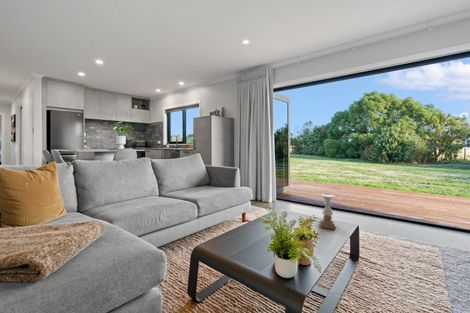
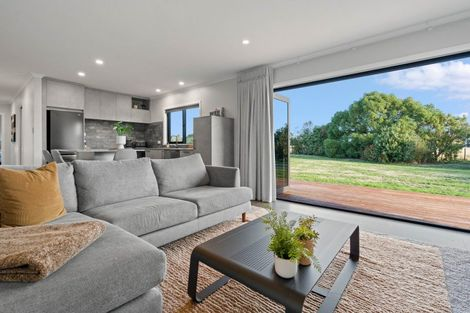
- candle holder (327, 210)
